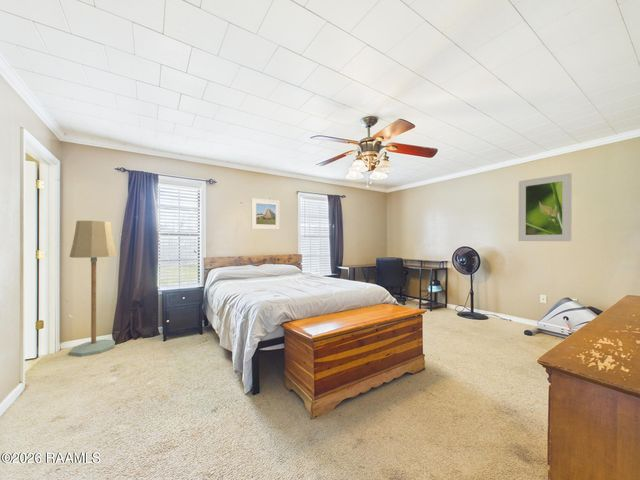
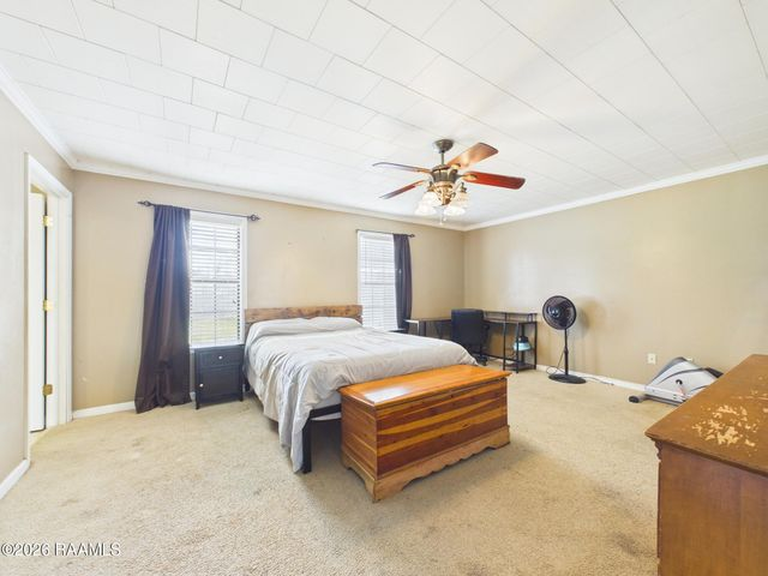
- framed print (266, 214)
- floor lamp (93, 285)
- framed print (543, 209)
